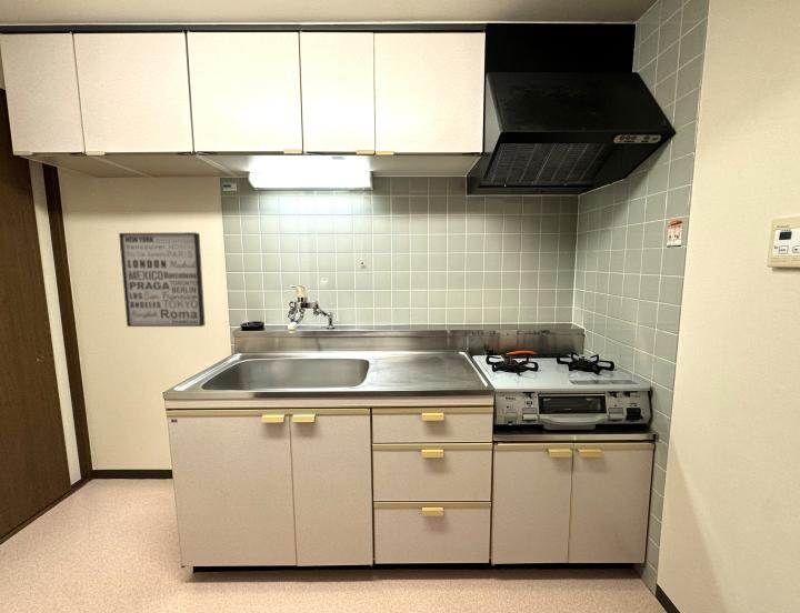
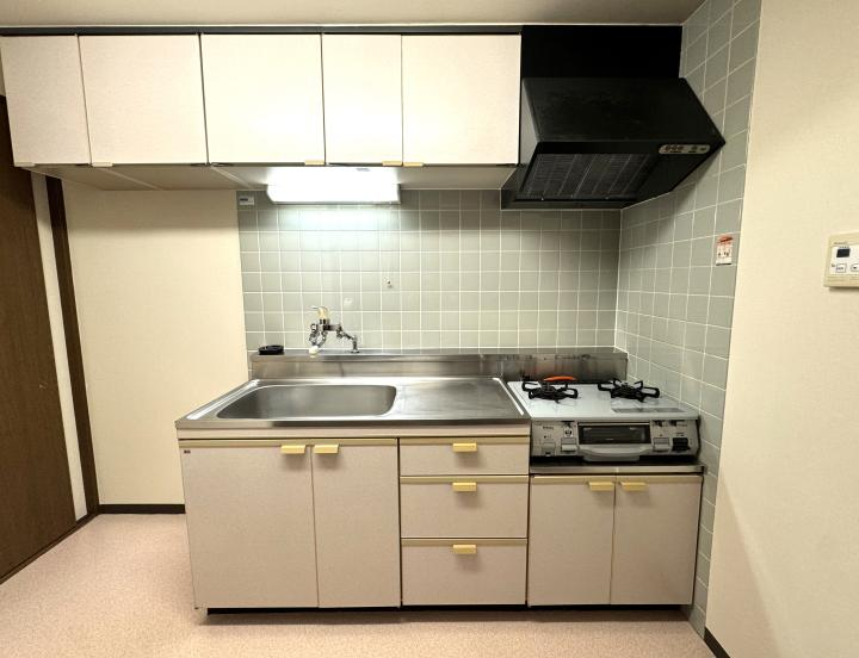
- wall art (162, 280)
